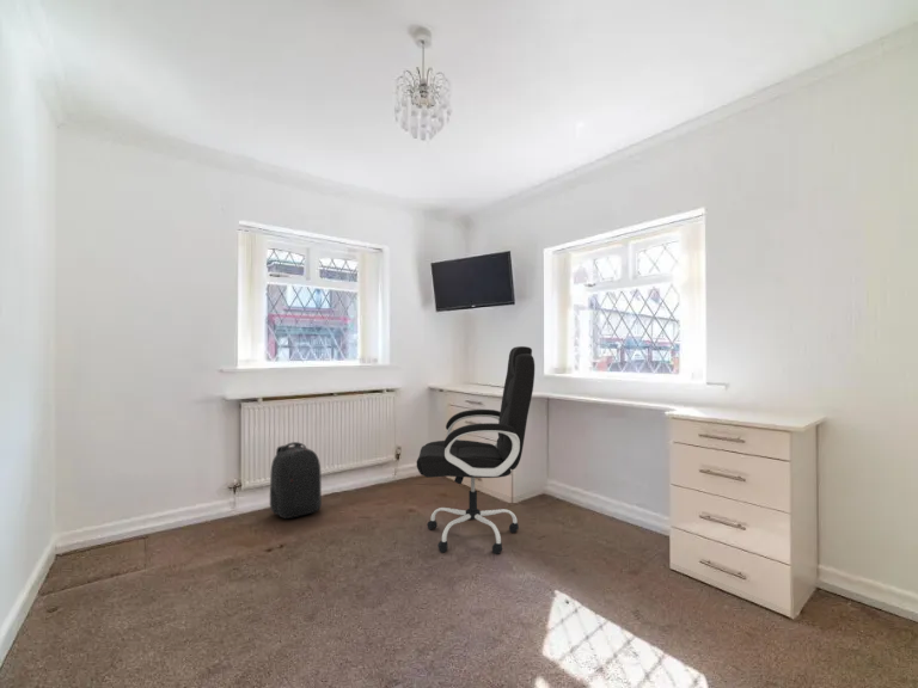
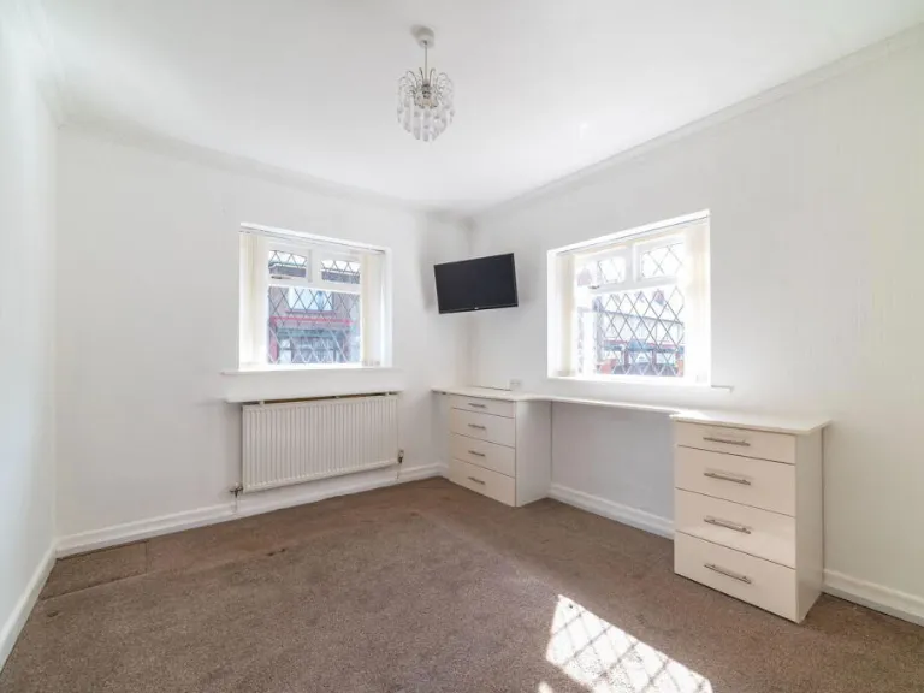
- office chair (477, 442)
- backpack (295, 477)
